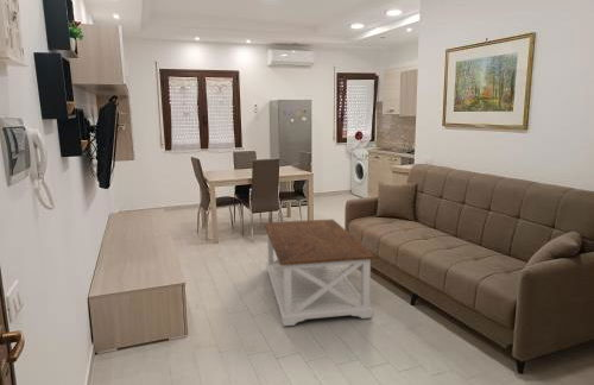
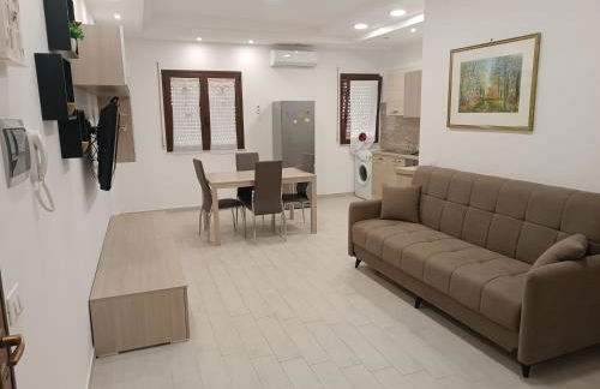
- coffee table (311, 264)
